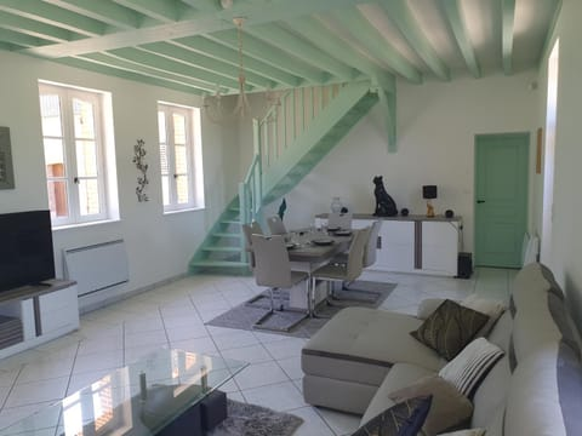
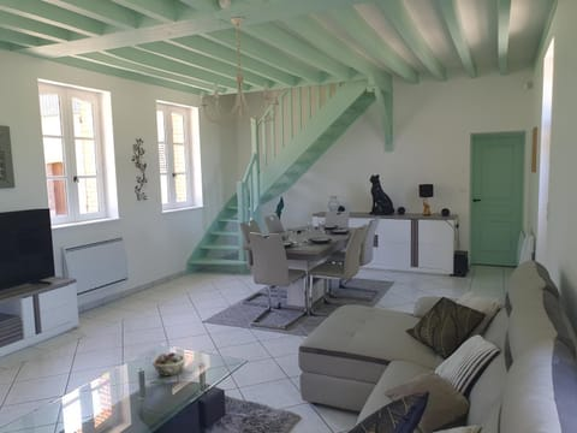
+ succulent planter (169, 362)
